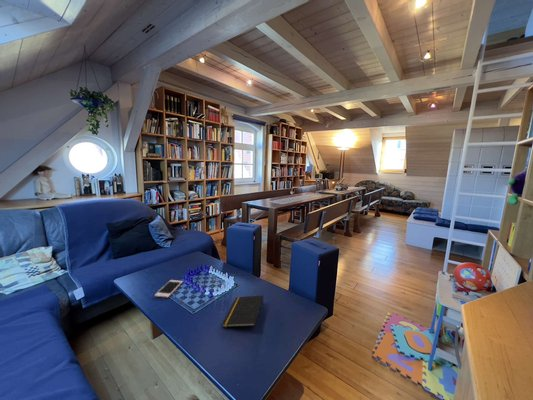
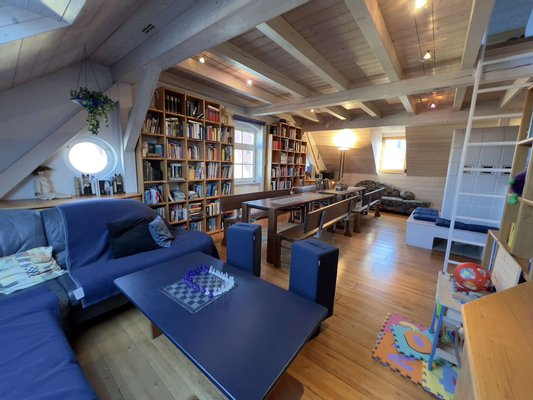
- notepad (244, 310)
- cell phone (169, 288)
